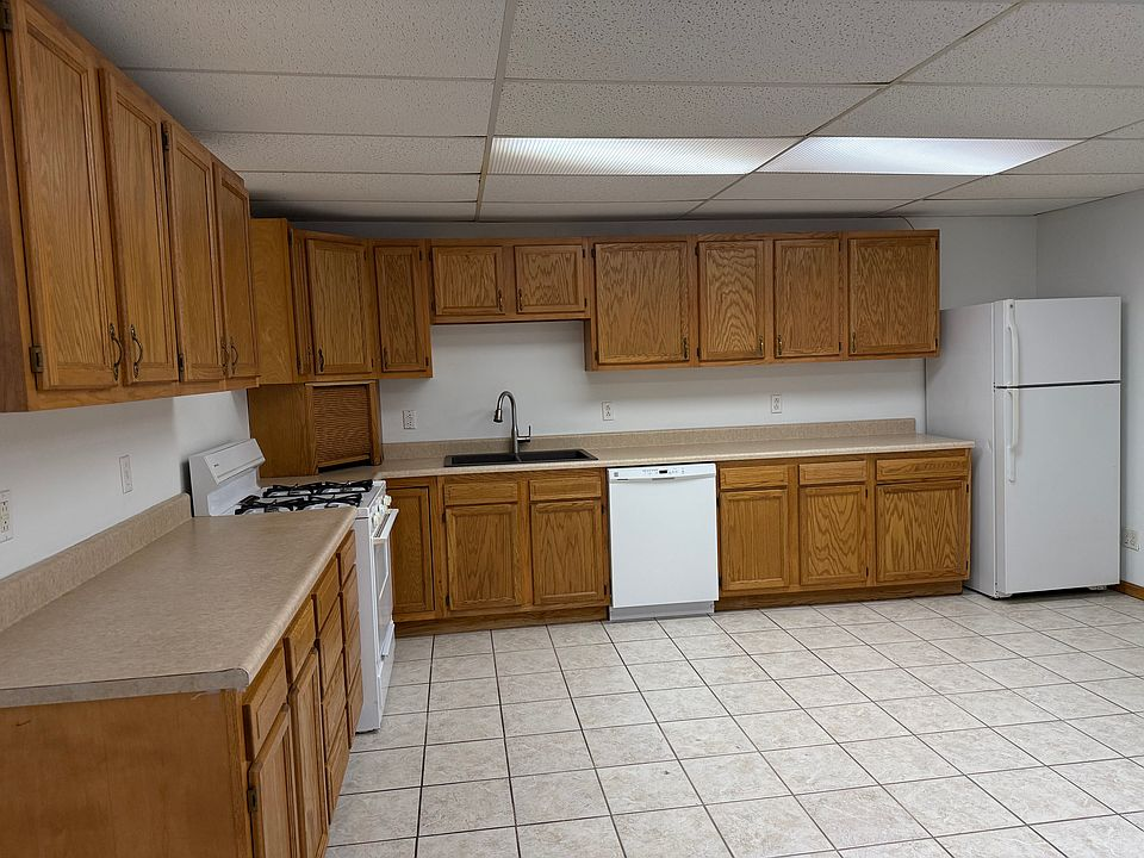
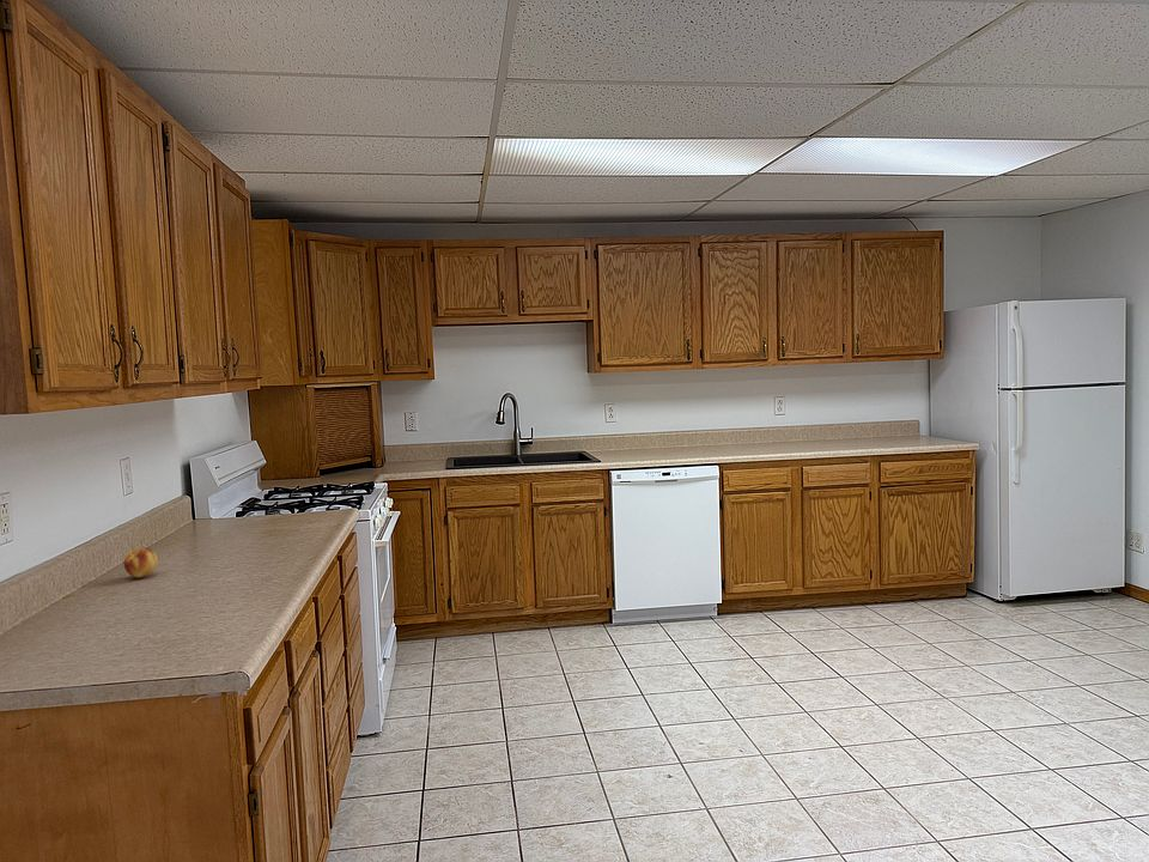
+ fruit (140, 561)
